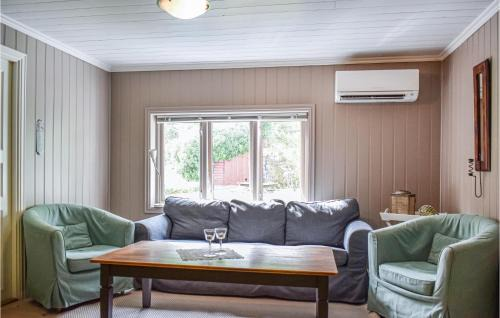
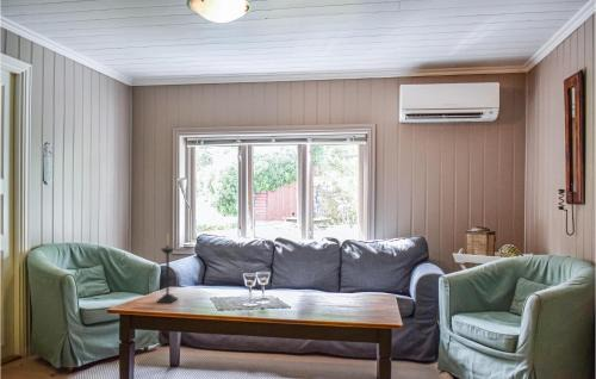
+ candle (167, 266)
